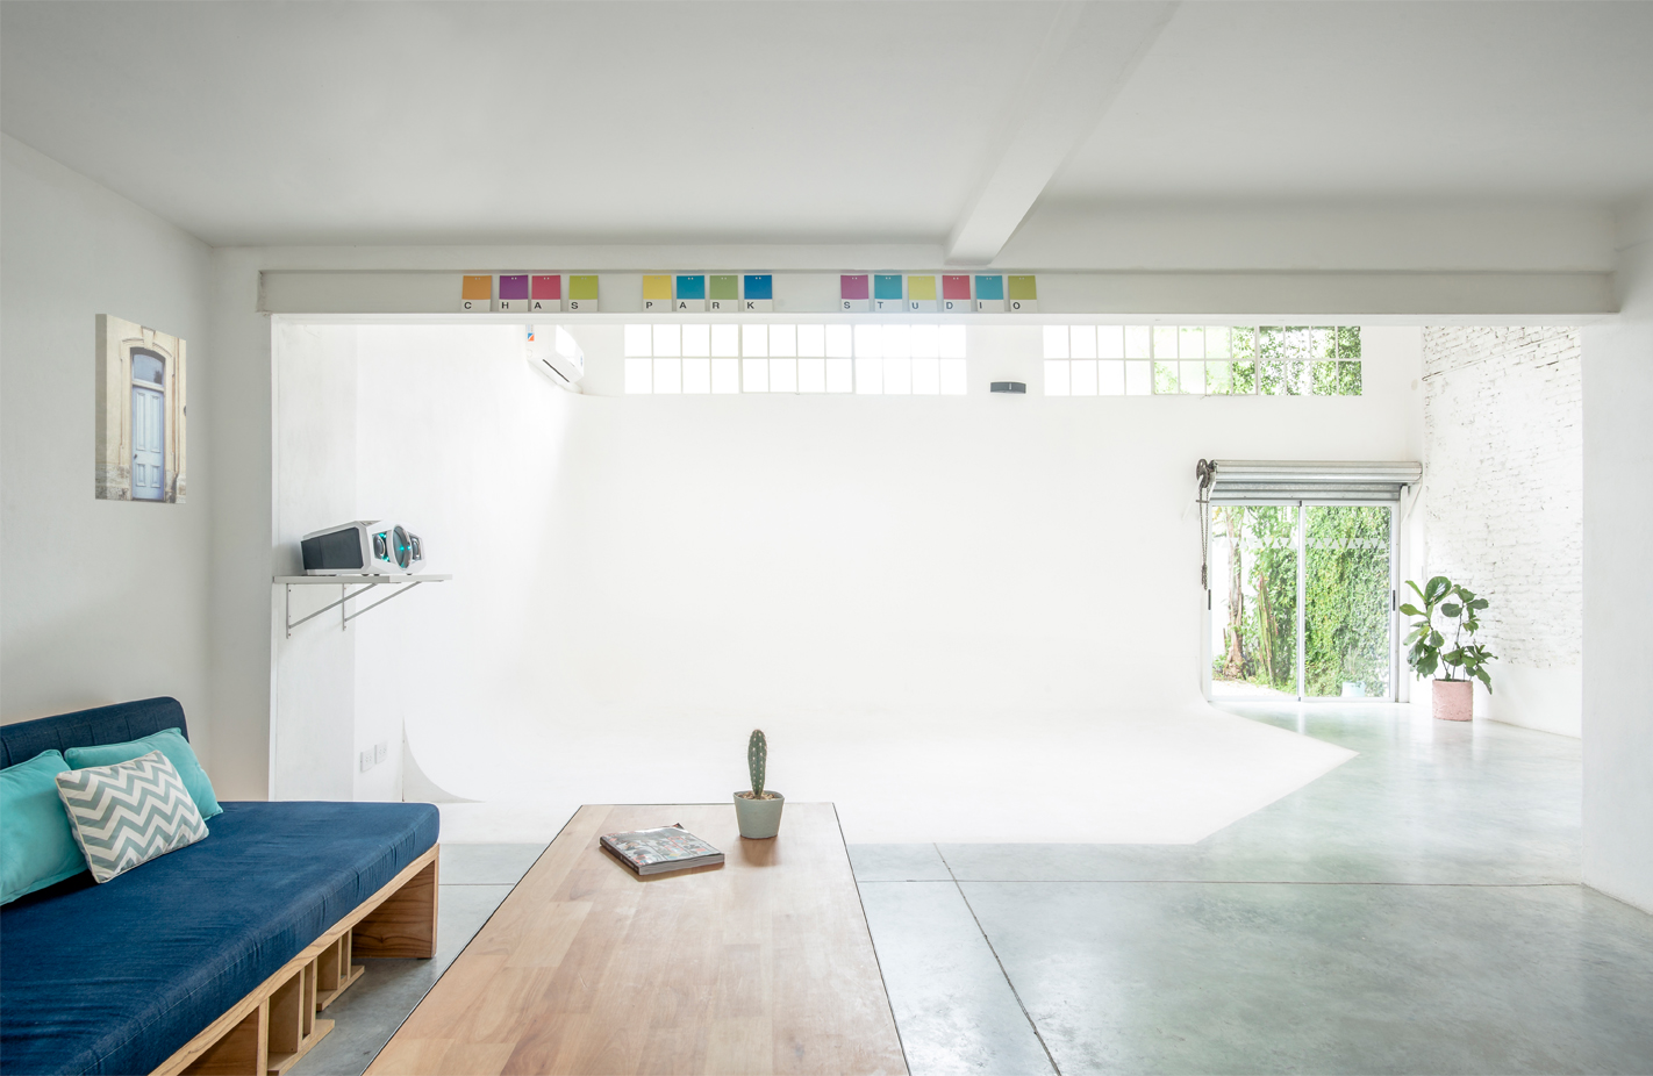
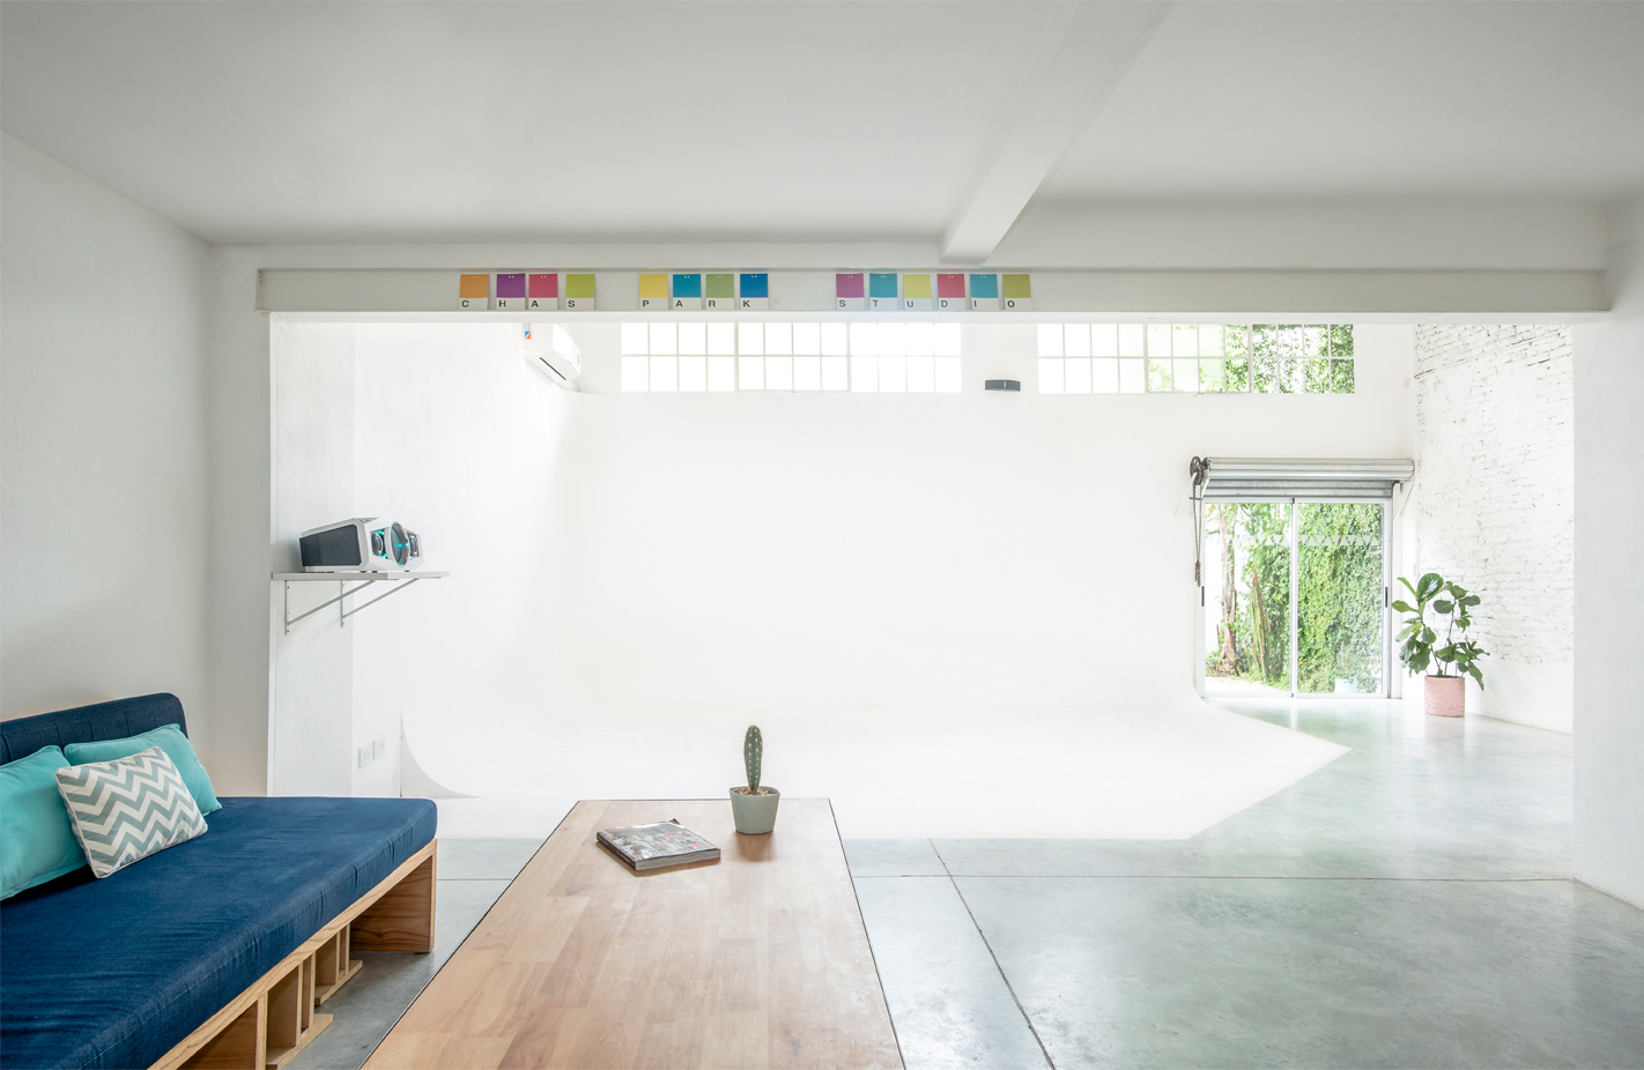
- wall art (143, 414)
